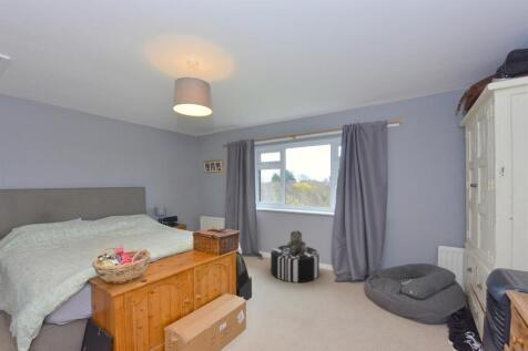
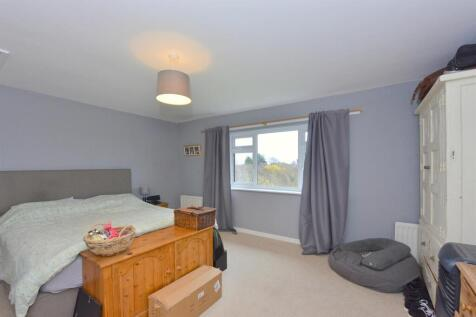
- teddy bear (295, 241)
- pouf (294, 261)
